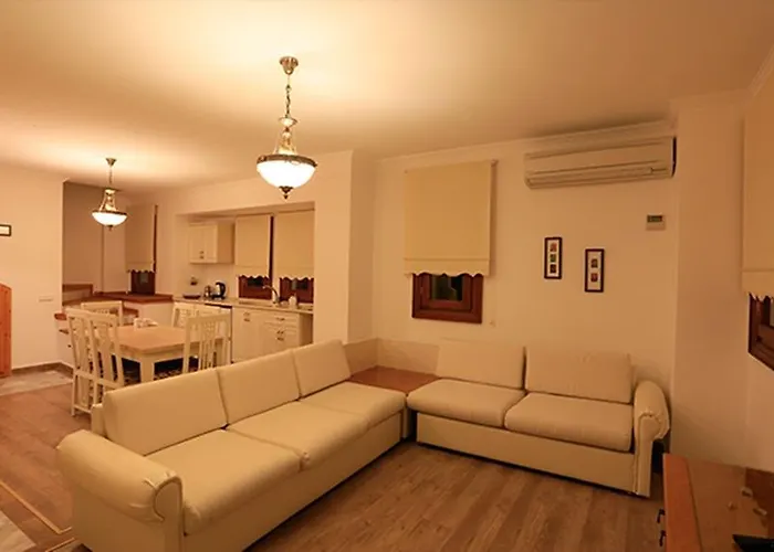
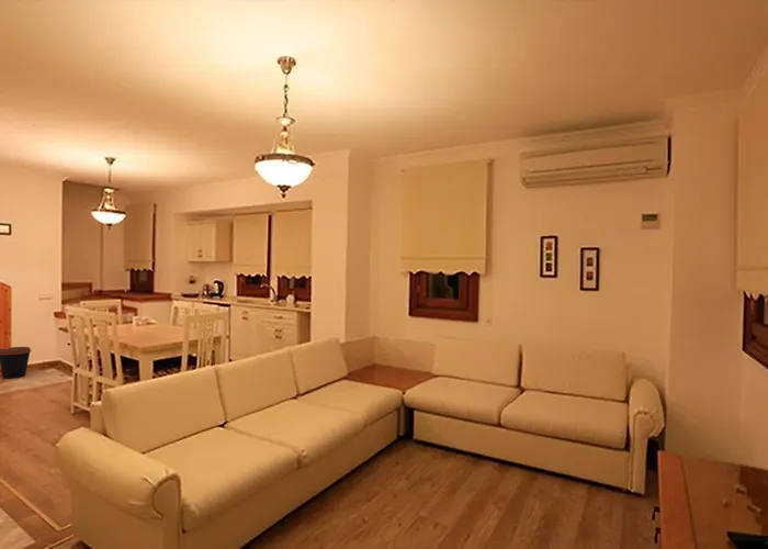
+ coffee cup (14, 362)
